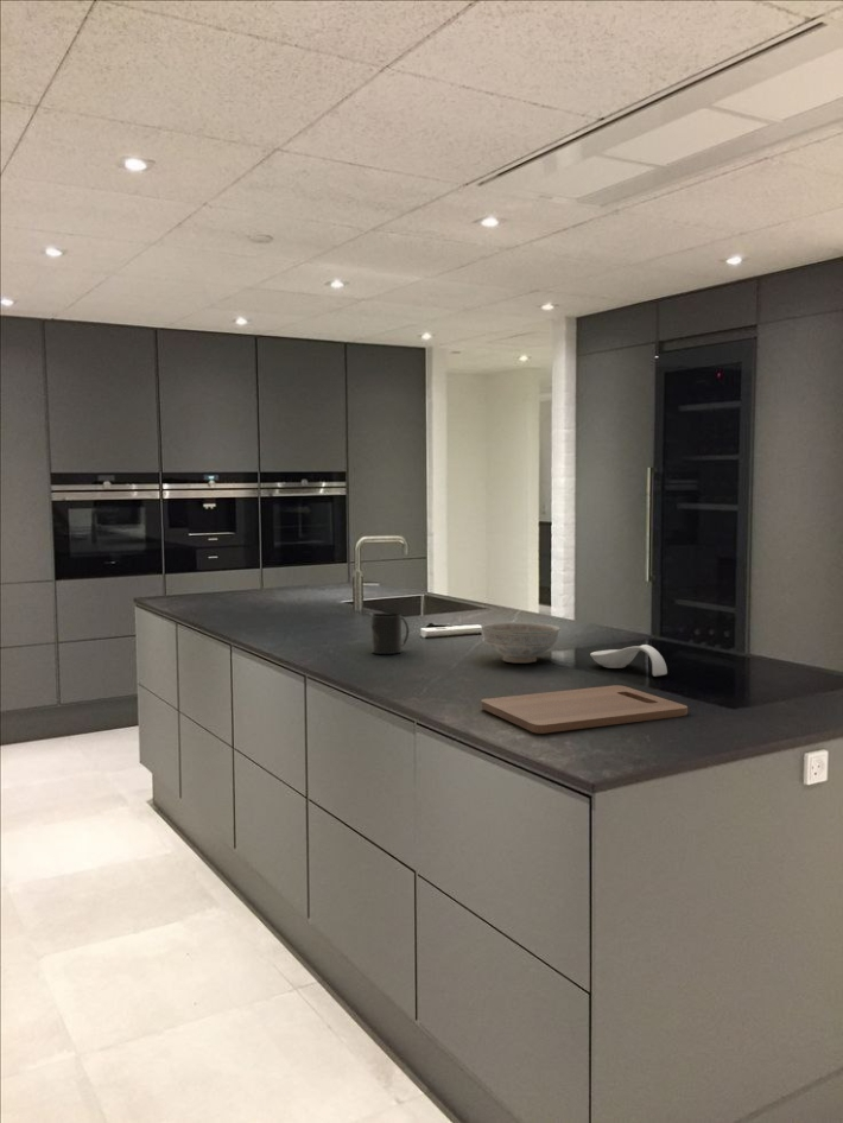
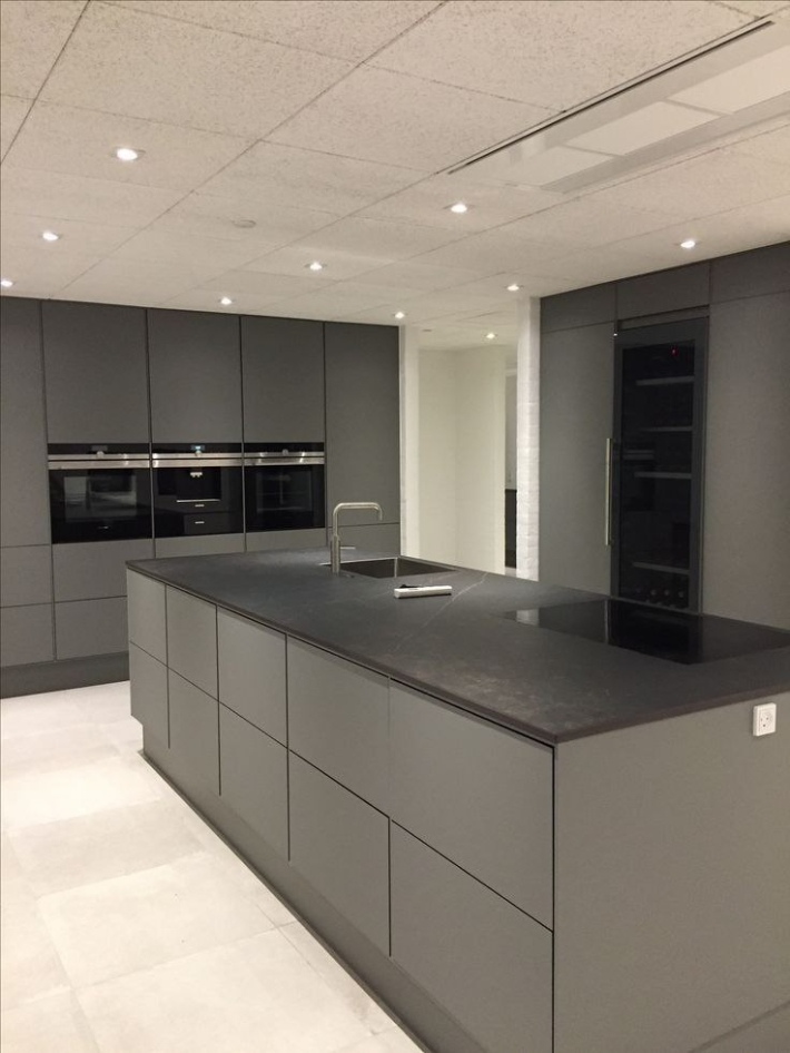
- decorative bowl (520, 642)
- mug (391, 633)
- spoon rest (628, 655)
- cutting board (582, 706)
